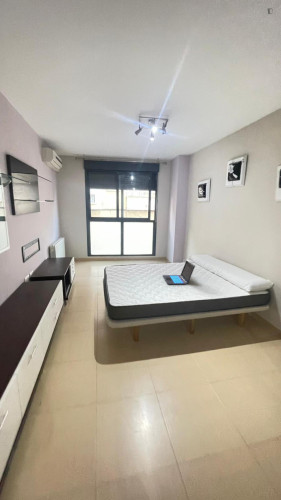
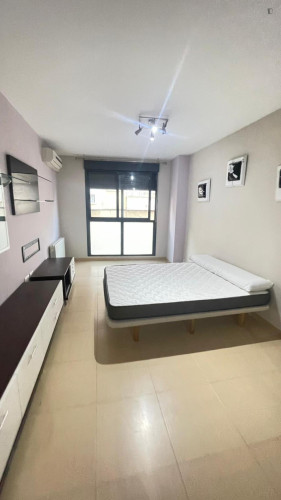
- laptop (181, 272)
